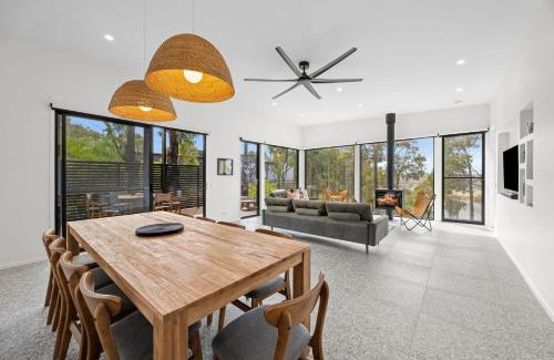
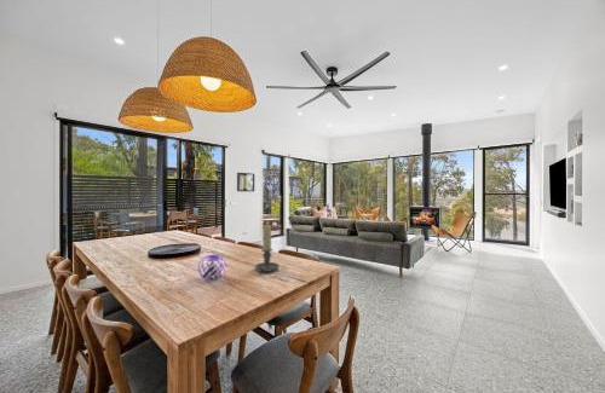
+ decorative orb (212, 266)
+ candle holder (265, 247)
